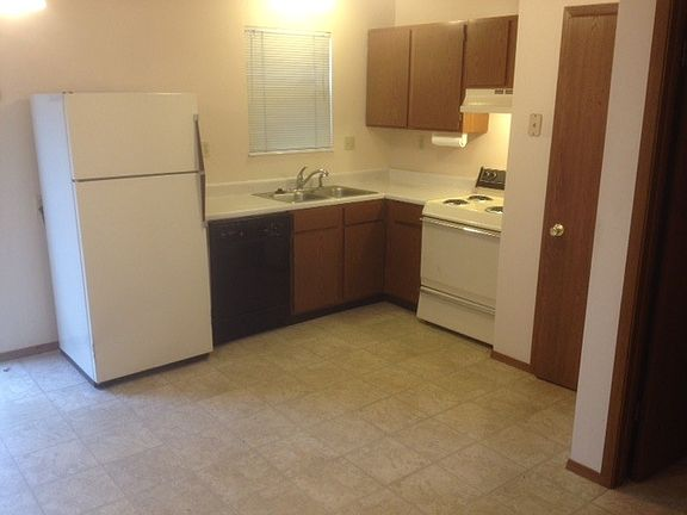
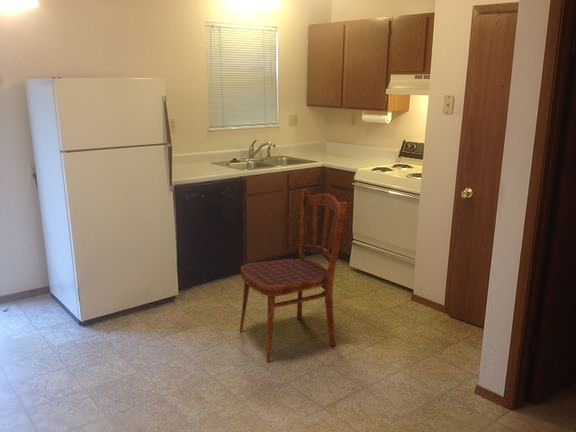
+ dining chair (289, 269)
